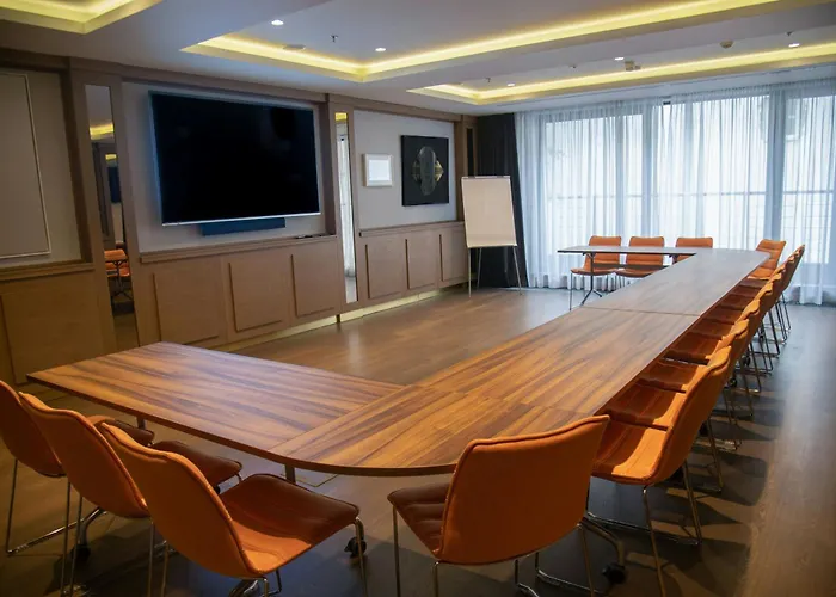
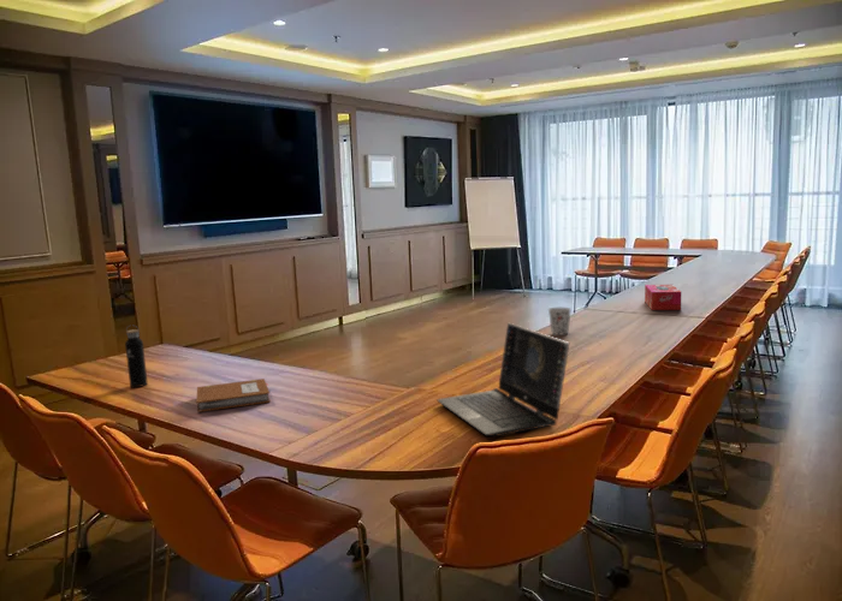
+ laptop (500, 375)
+ notebook (235, 393)
+ cup (559, 321)
+ water bottle (135, 355)
+ tissue box (662, 296)
